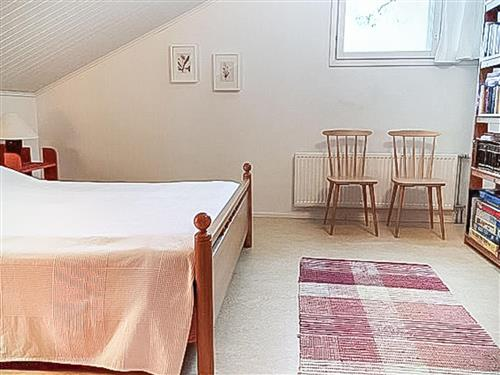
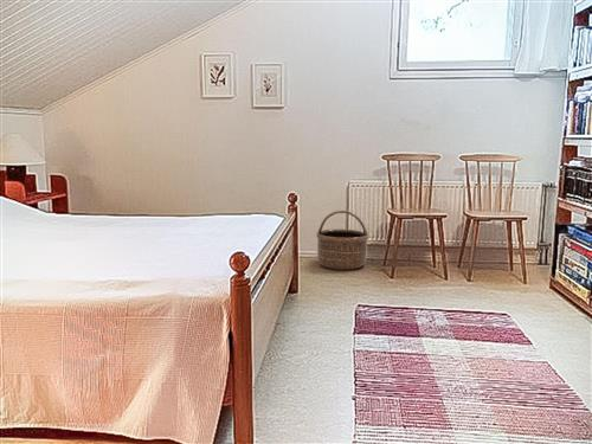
+ basket (342, 238)
